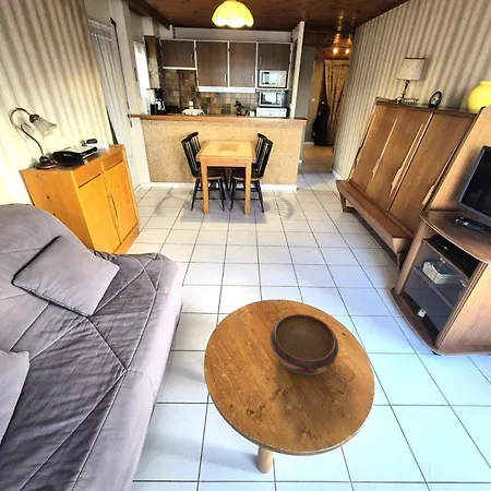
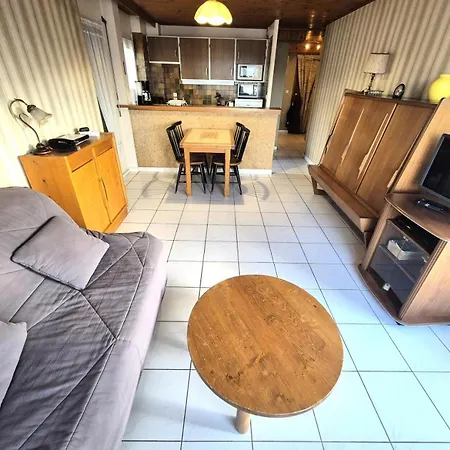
- decorative bowl (302, 346)
